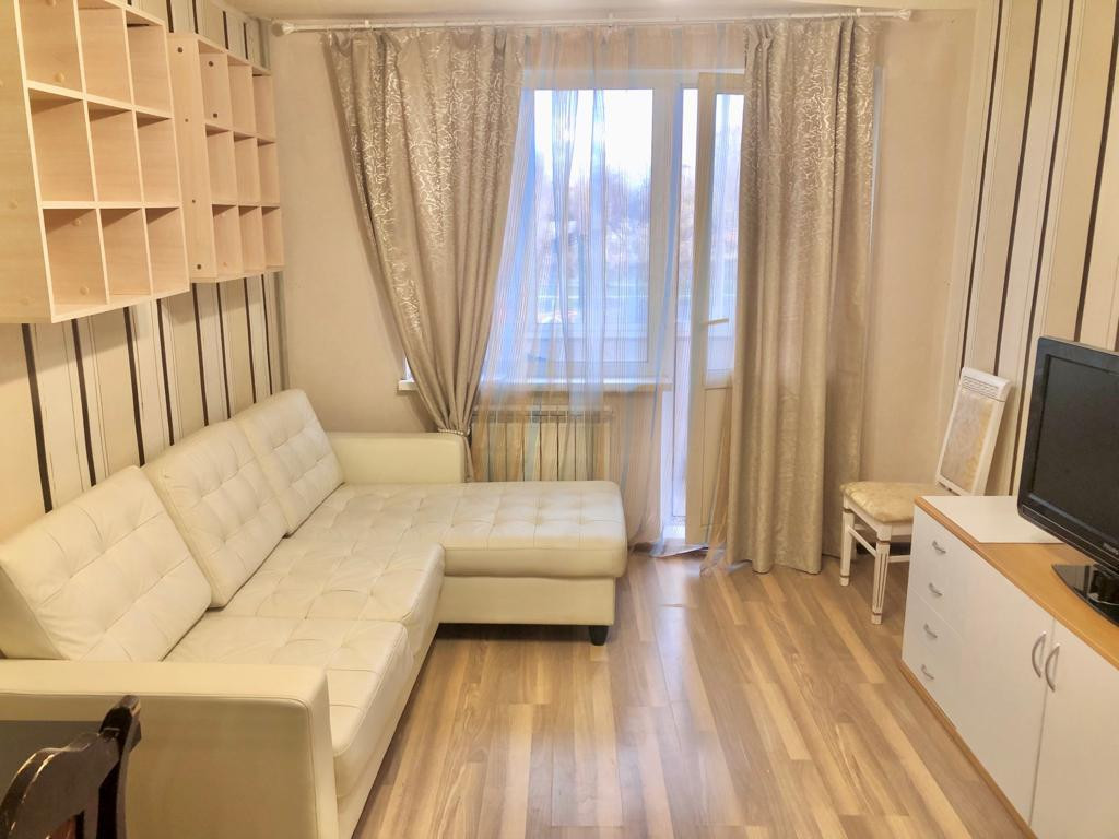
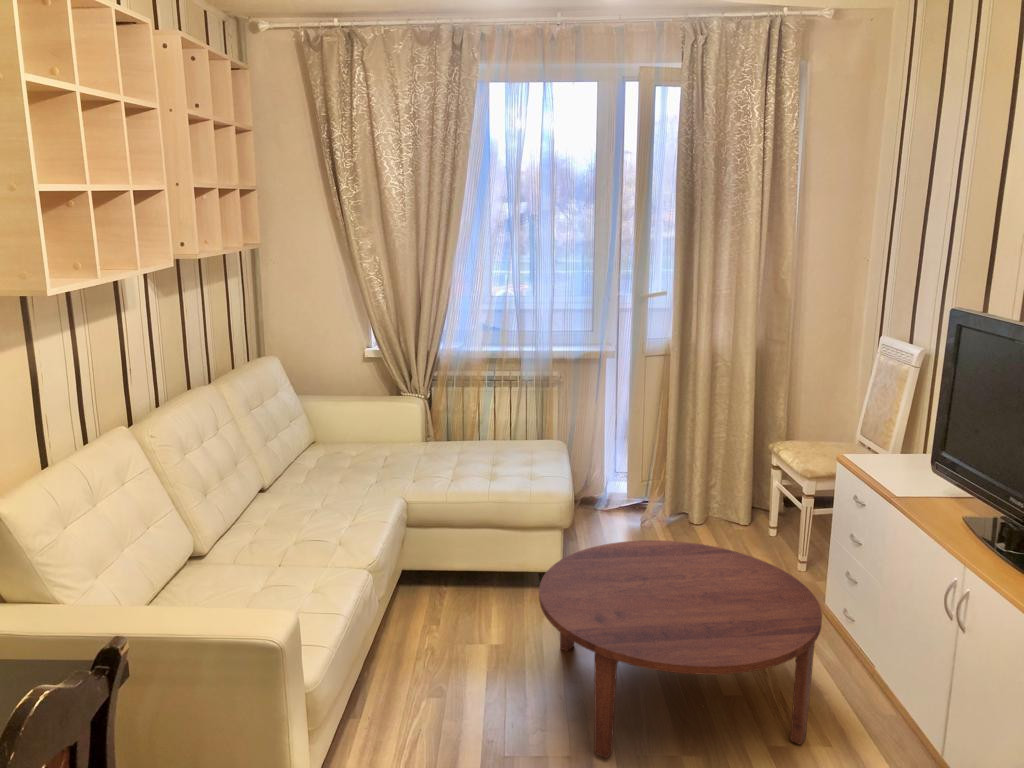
+ coffee table (673, 641)
